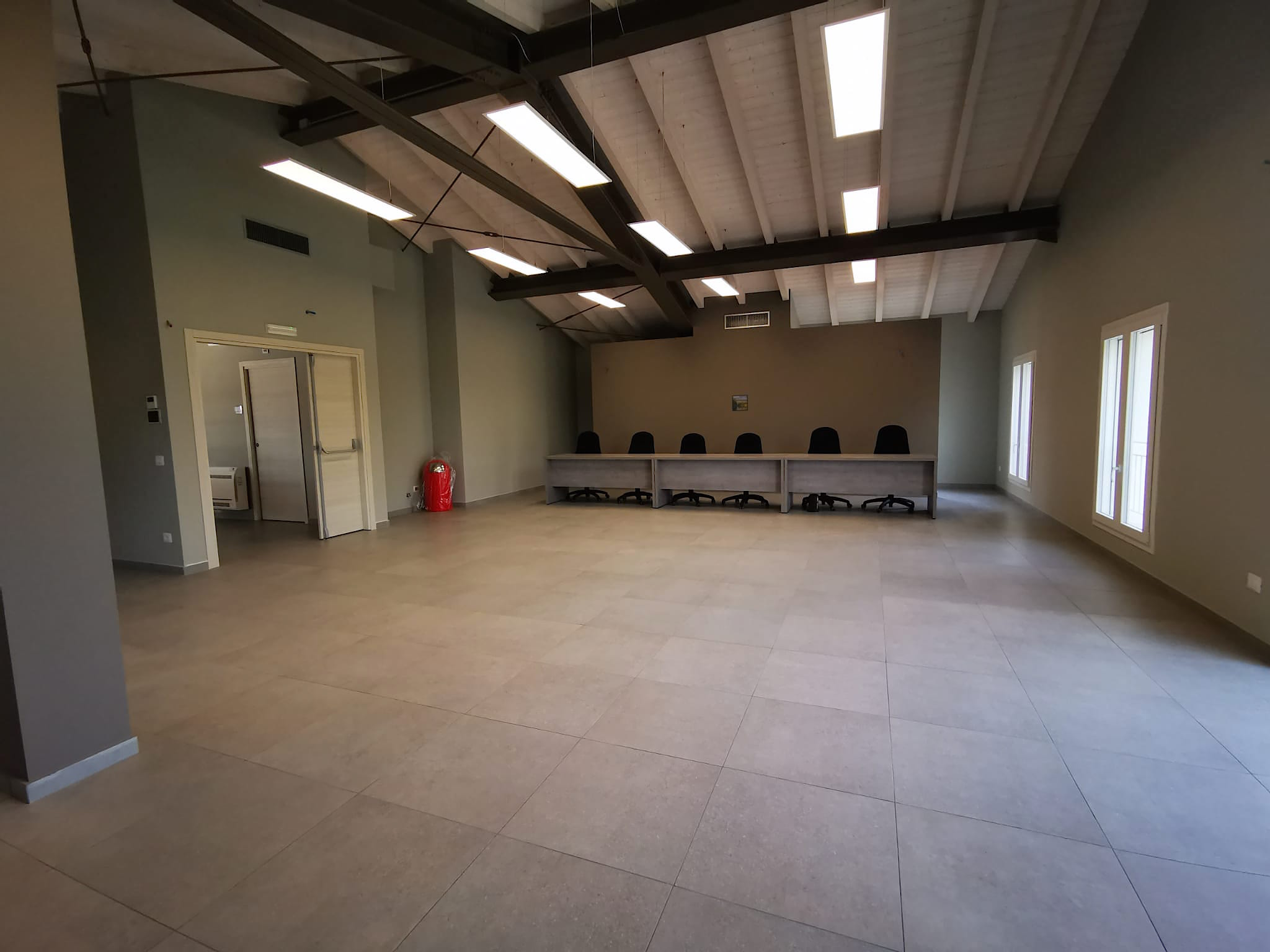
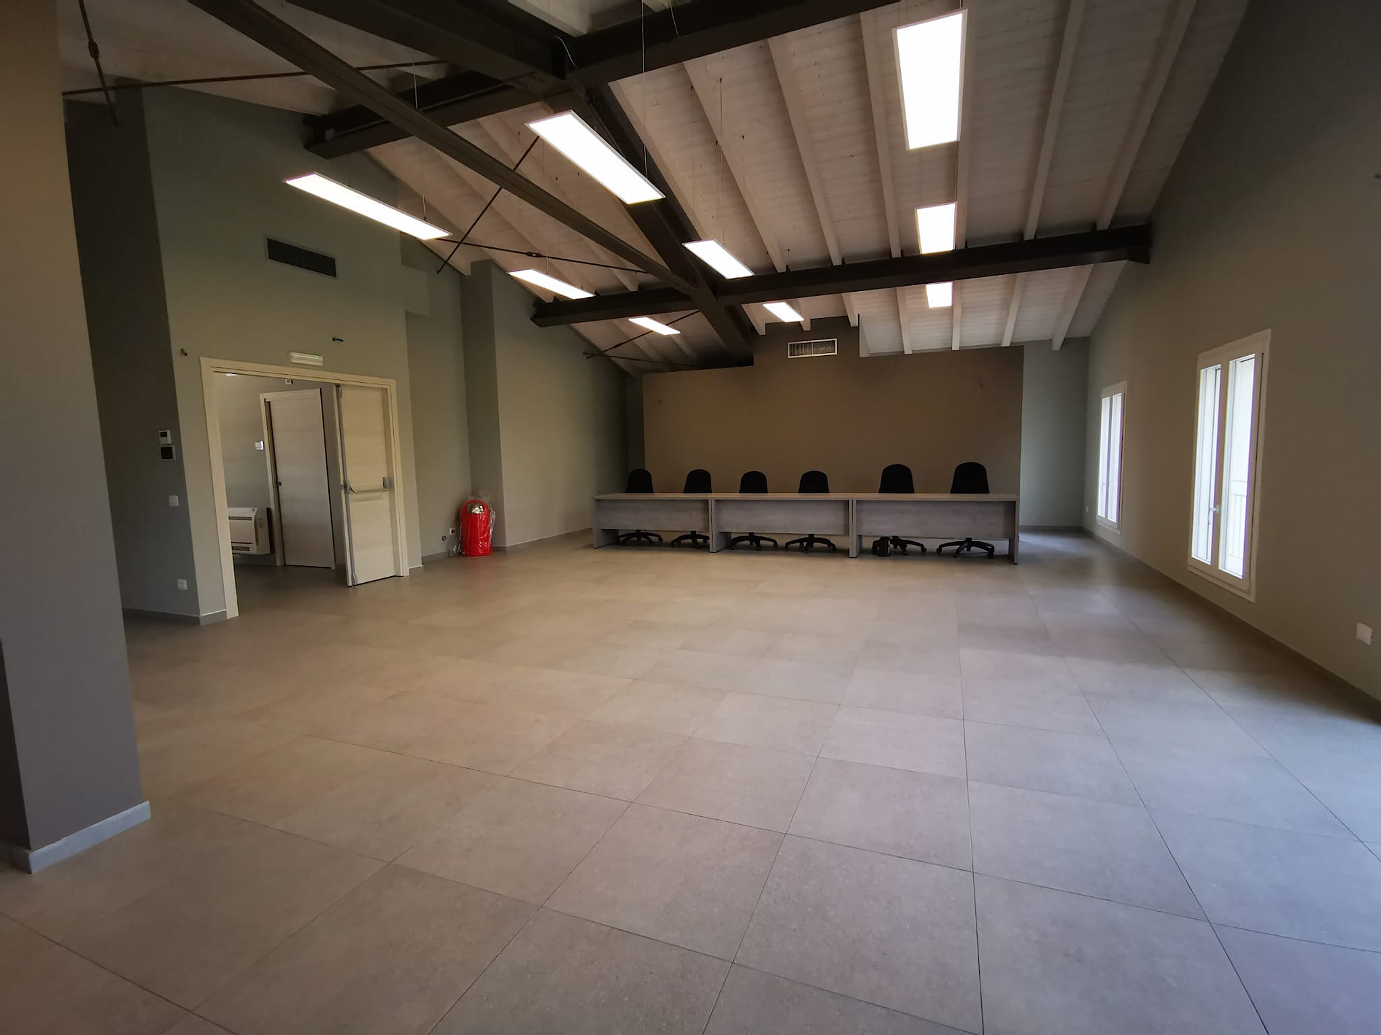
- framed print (740, 403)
